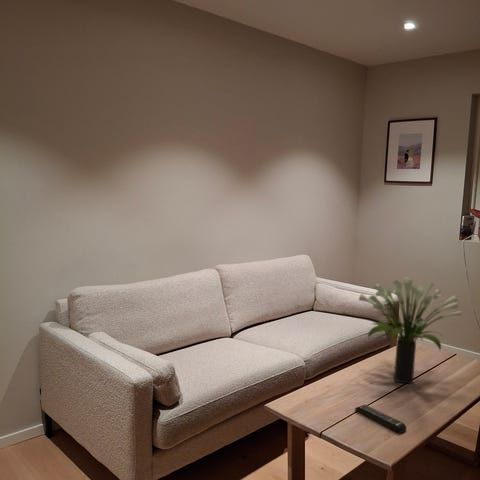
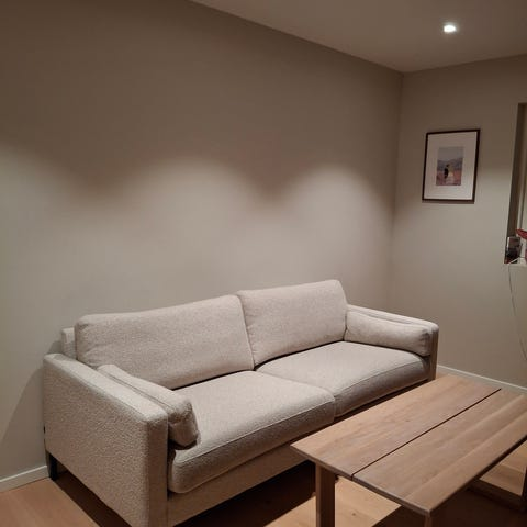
- remote control (379, 417)
- potted plant (408, 330)
